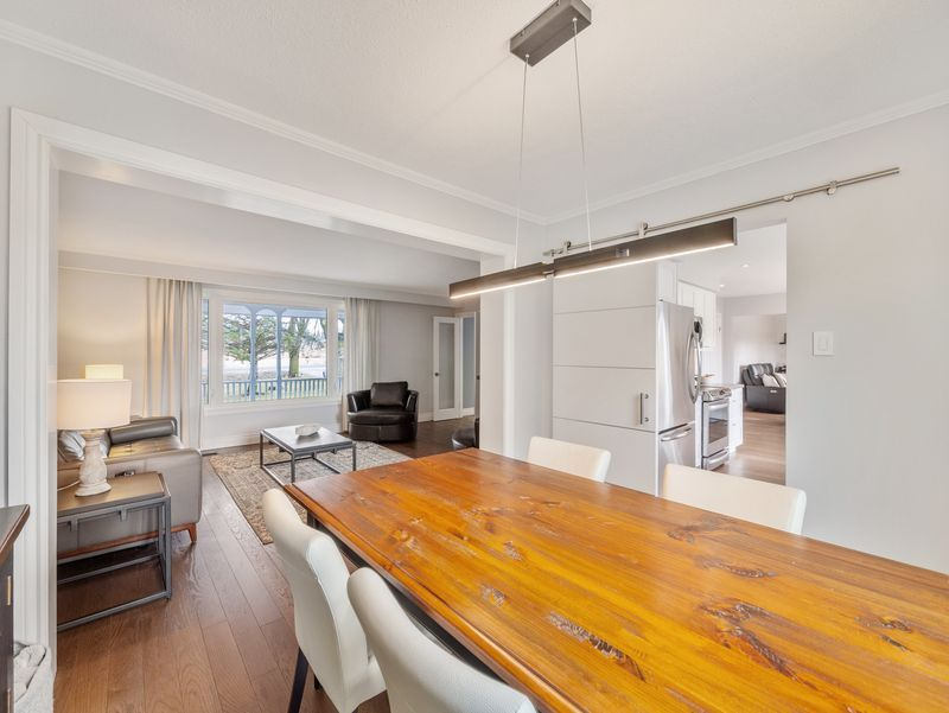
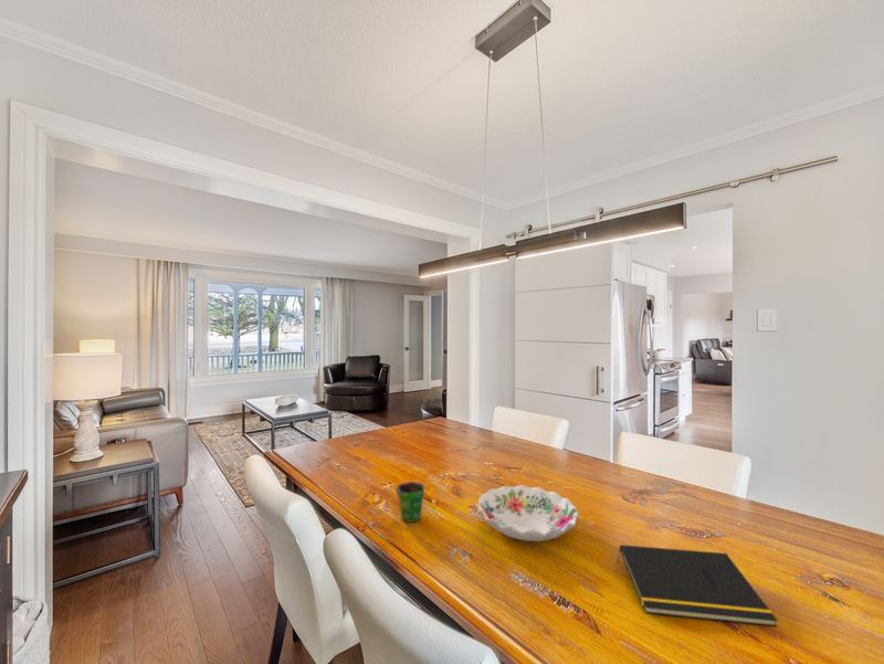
+ notepad (688, 580)
+ cup (408, 500)
+ decorative bowl (526, 515)
